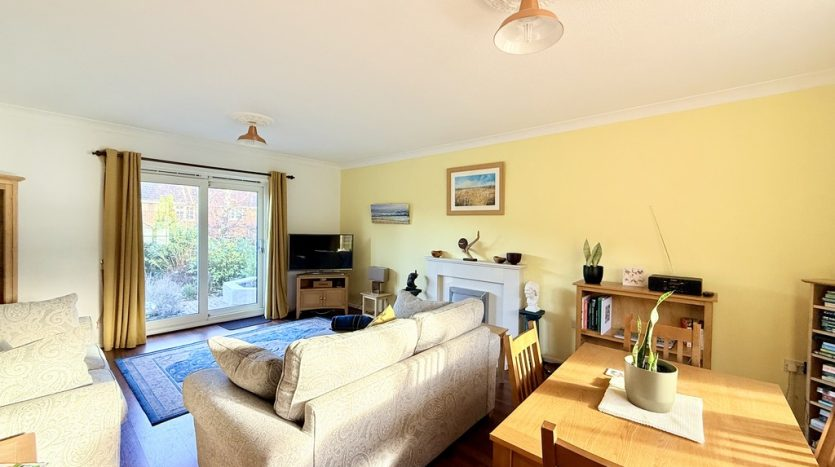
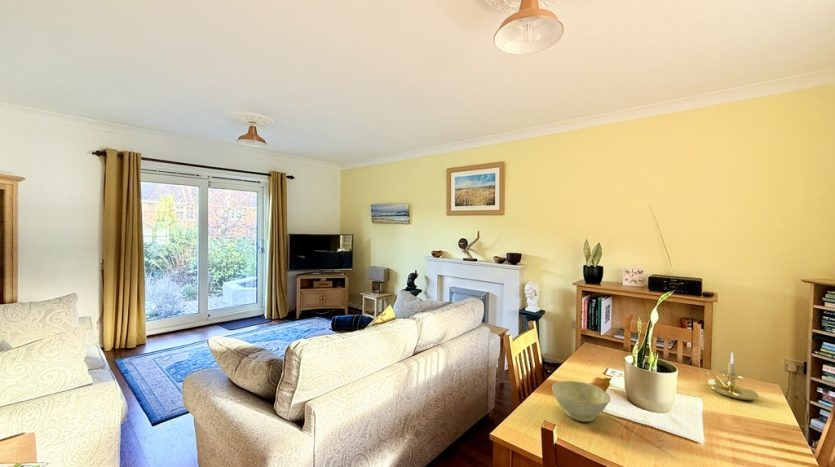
+ candle holder (727, 371)
+ bowl (579, 403)
